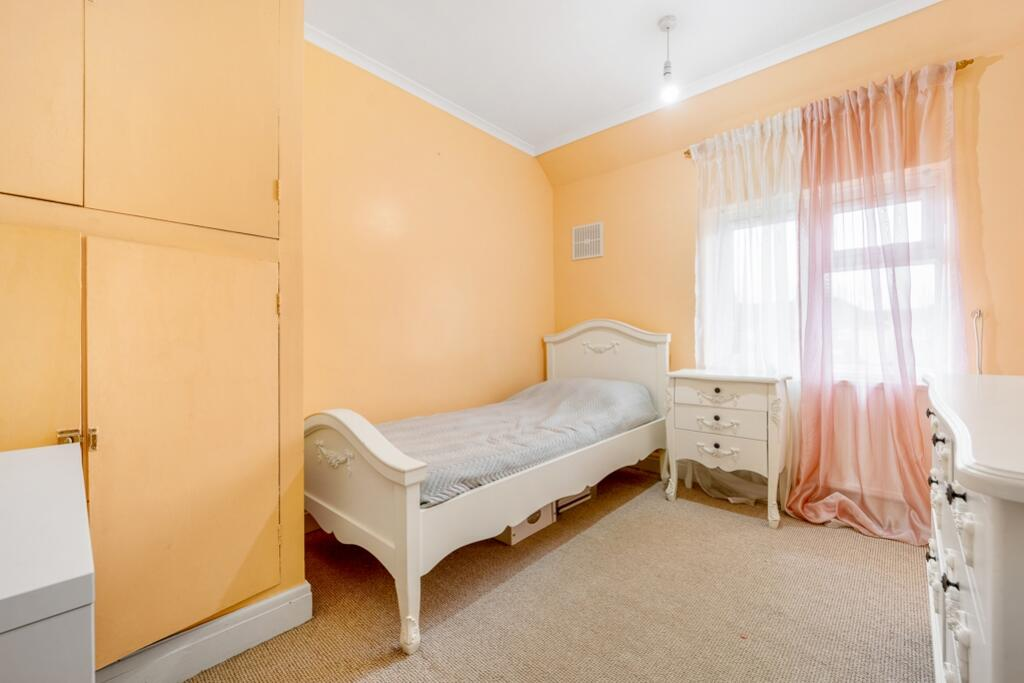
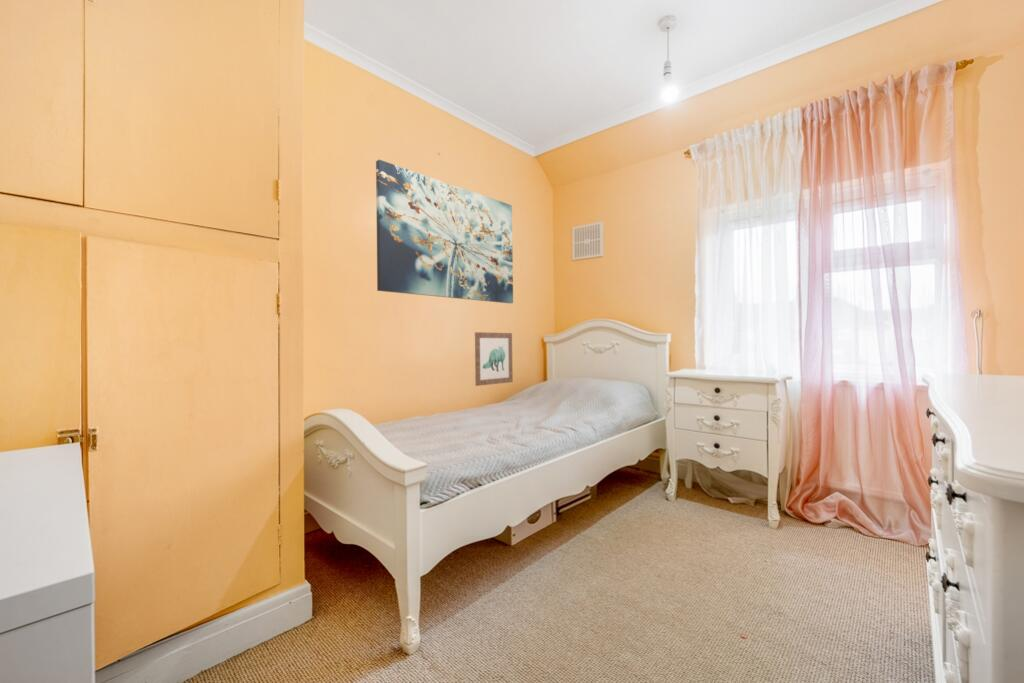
+ wall art (494, 358)
+ wall art (454, 242)
